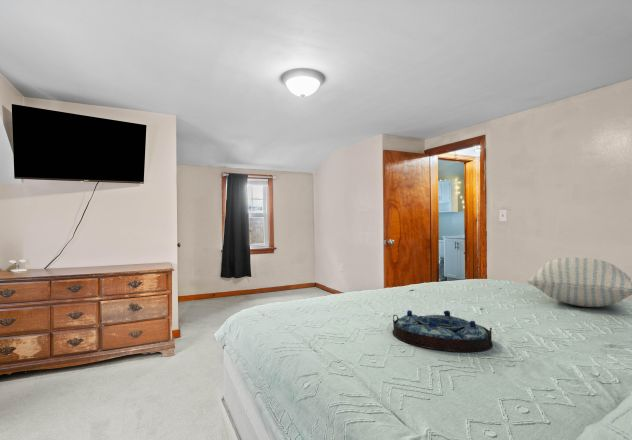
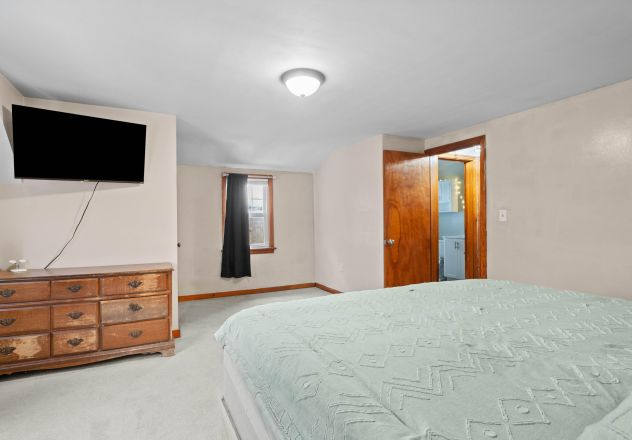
- serving tray (439, 326)
- pillow (580, 280)
